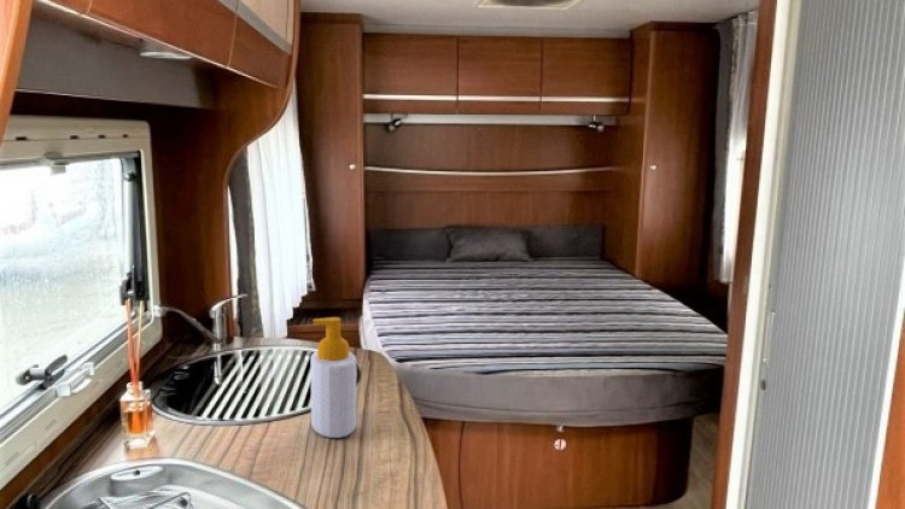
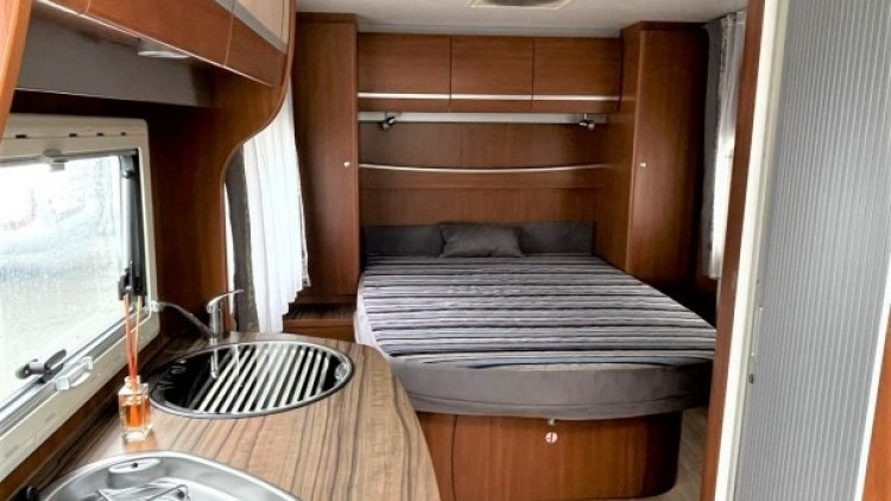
- soap bottle (333, 371)
